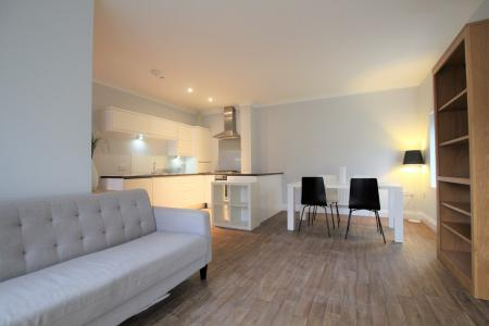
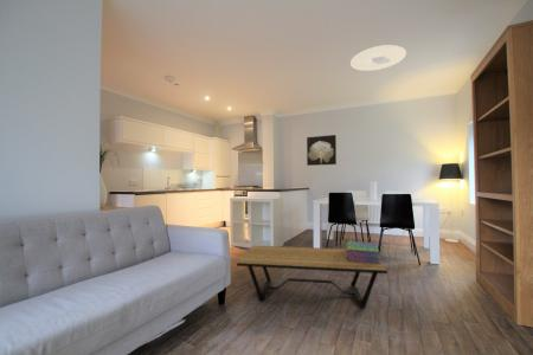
+ ceiling light (377, 56)
+ coffee table (308, 269)
+ wall art (321, 150)
+ stack of books (361, 251)
